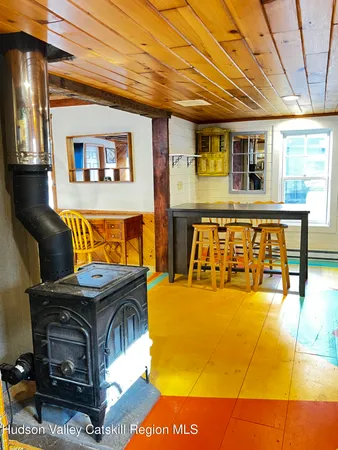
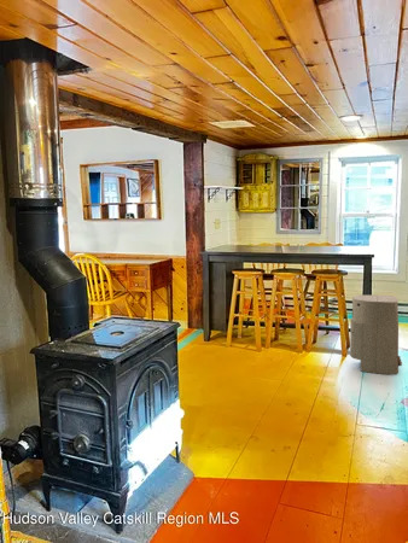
+ air purifier (375, 333)
